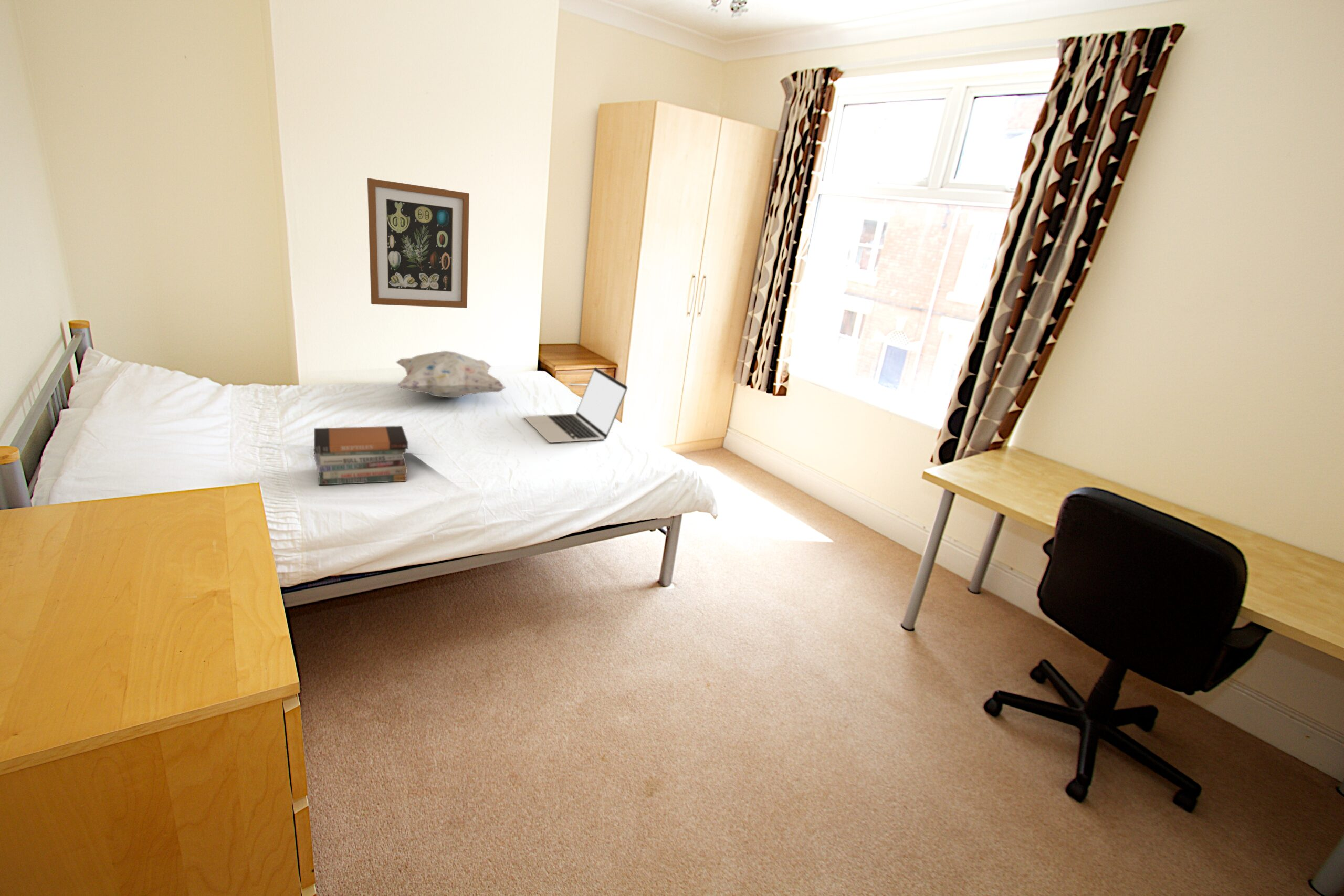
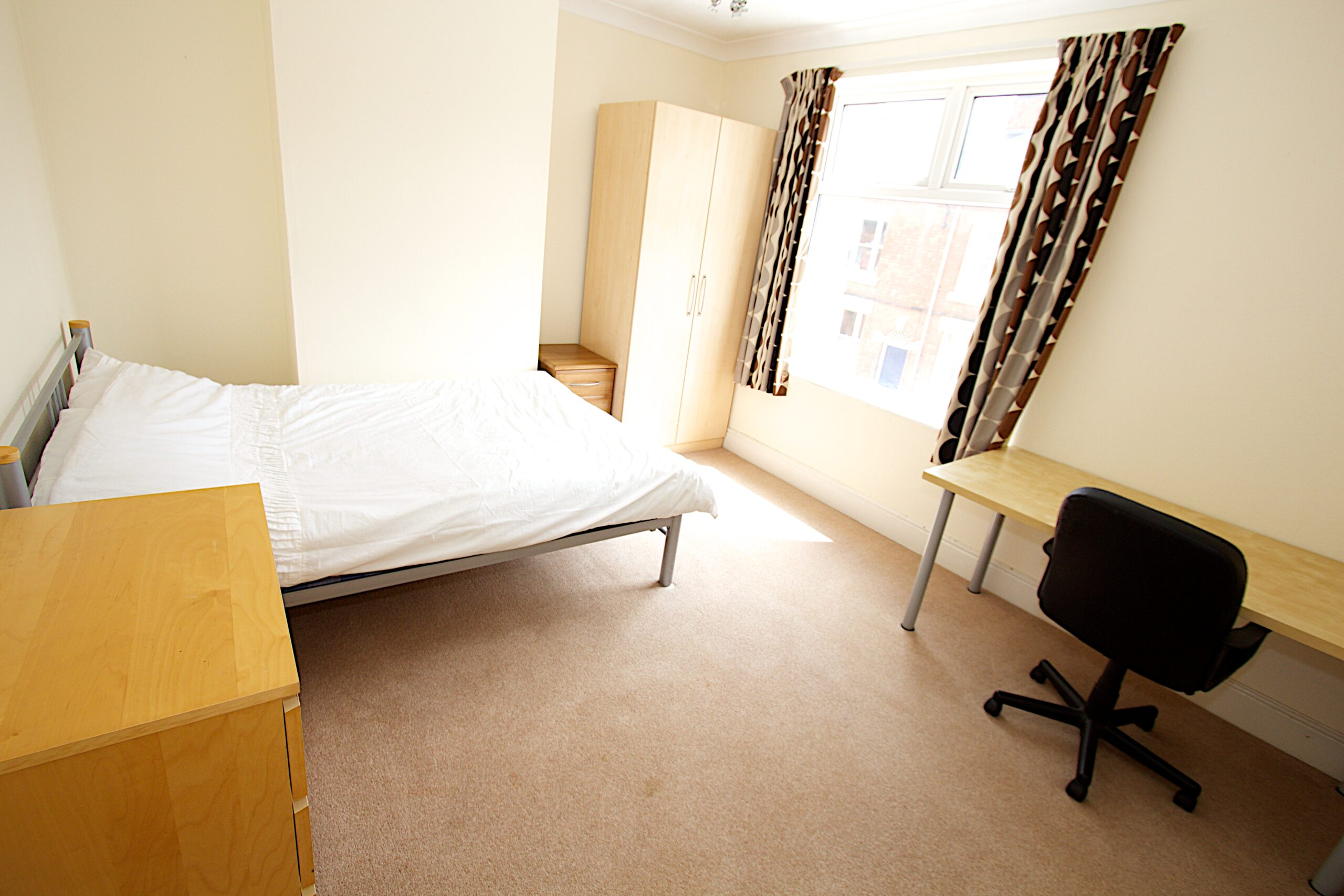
- wall art (421, 248)
- book stack (361, 455)
- decorative pillow (448, 374)
- laptop (579, 406)
